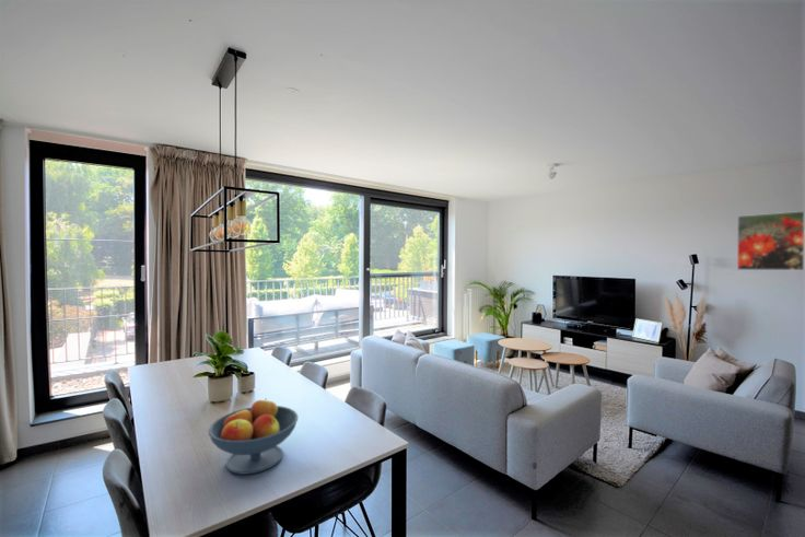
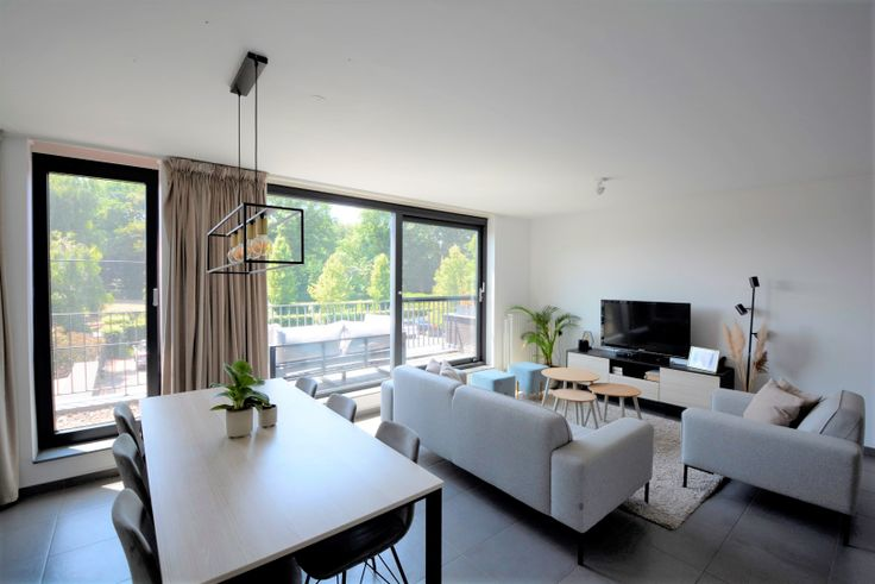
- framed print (769, 242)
- fruit bowl (255, 433)
